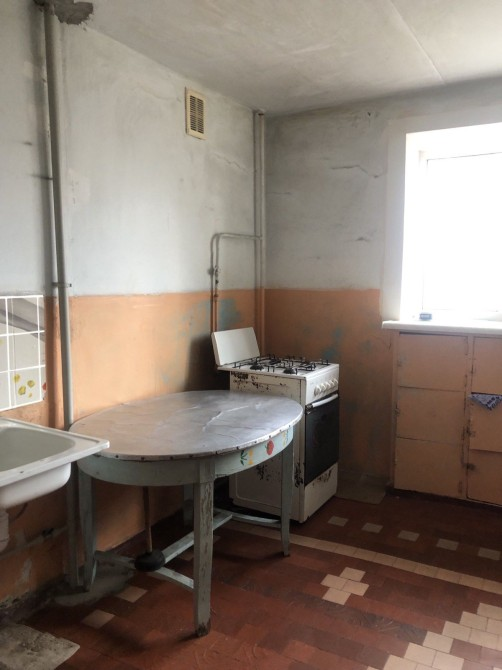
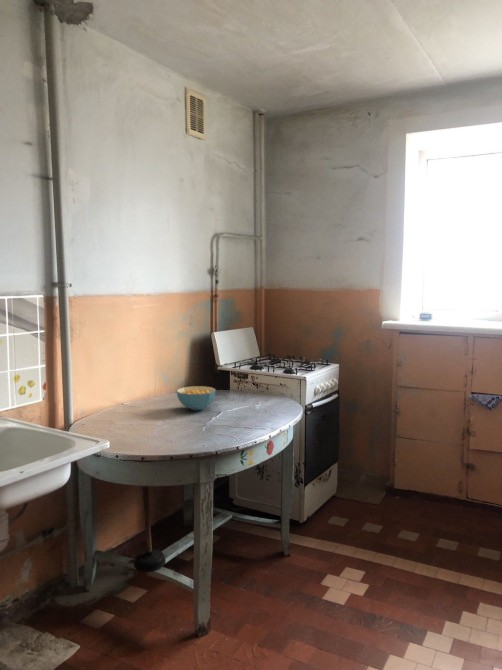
+ cereal bowl (196, 399)
